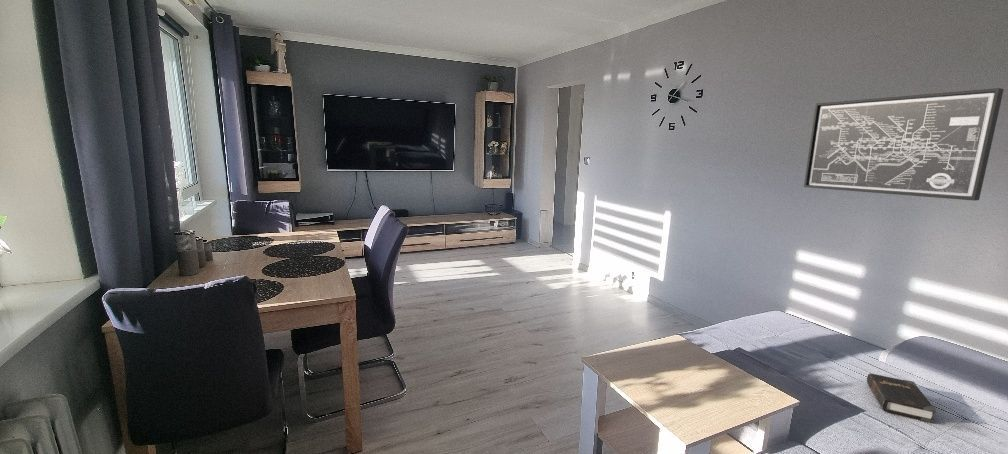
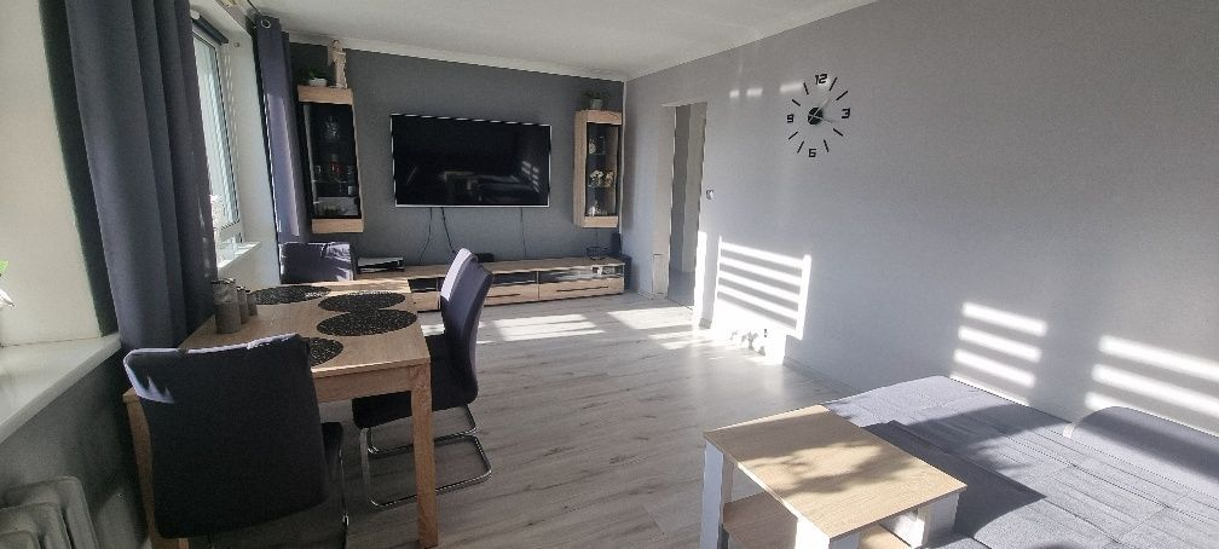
- hardback book (898, 395)
- wall art (887, 146)
